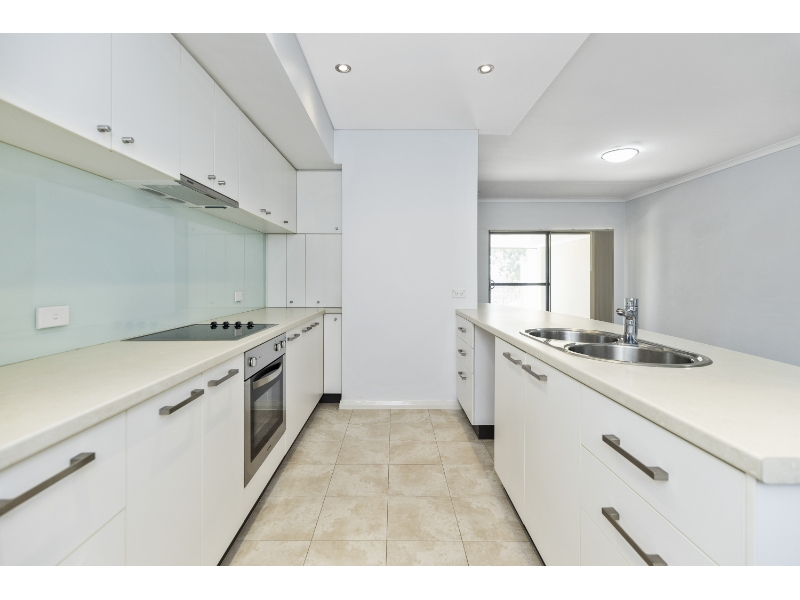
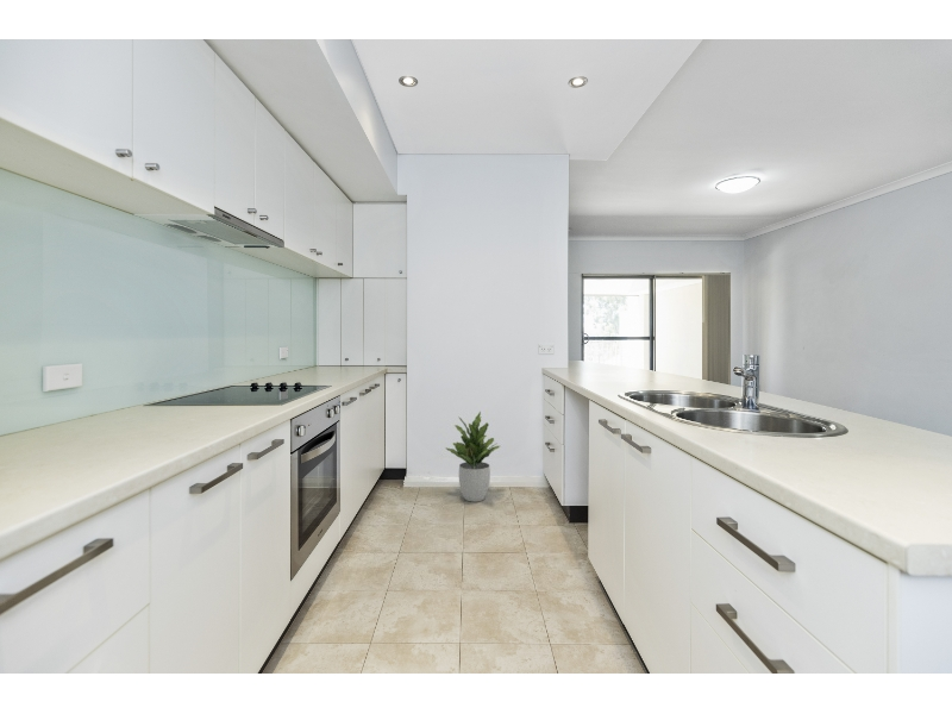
+ potted plant (472, 455)
